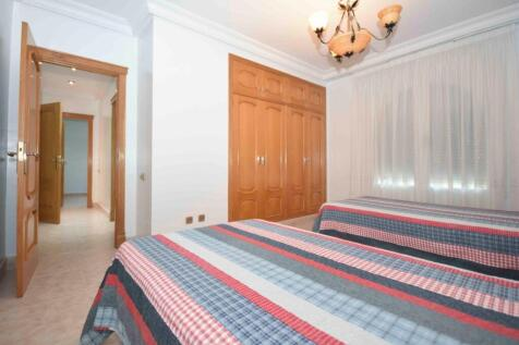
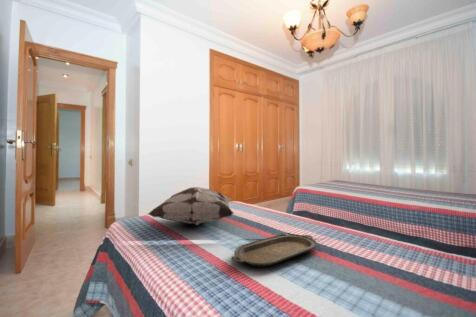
+ decorative pillow (195, 205)
+ serving tray (277, 249)
